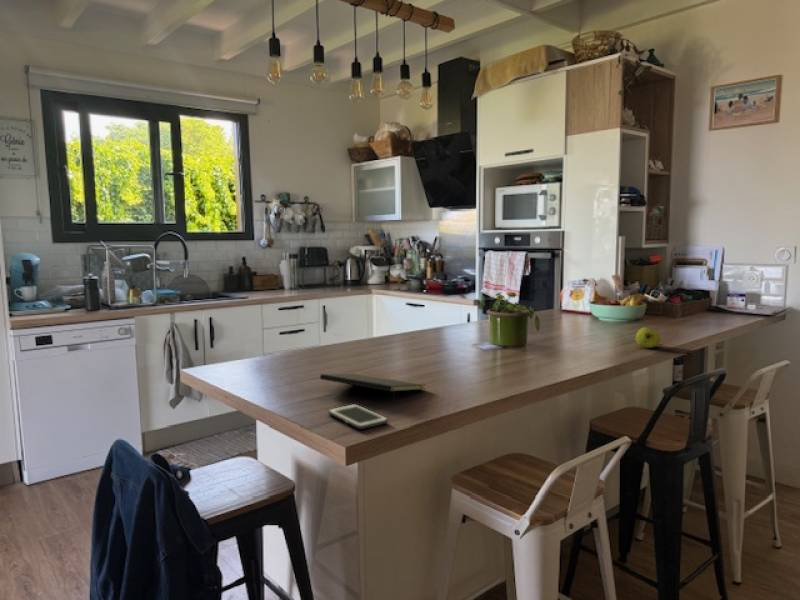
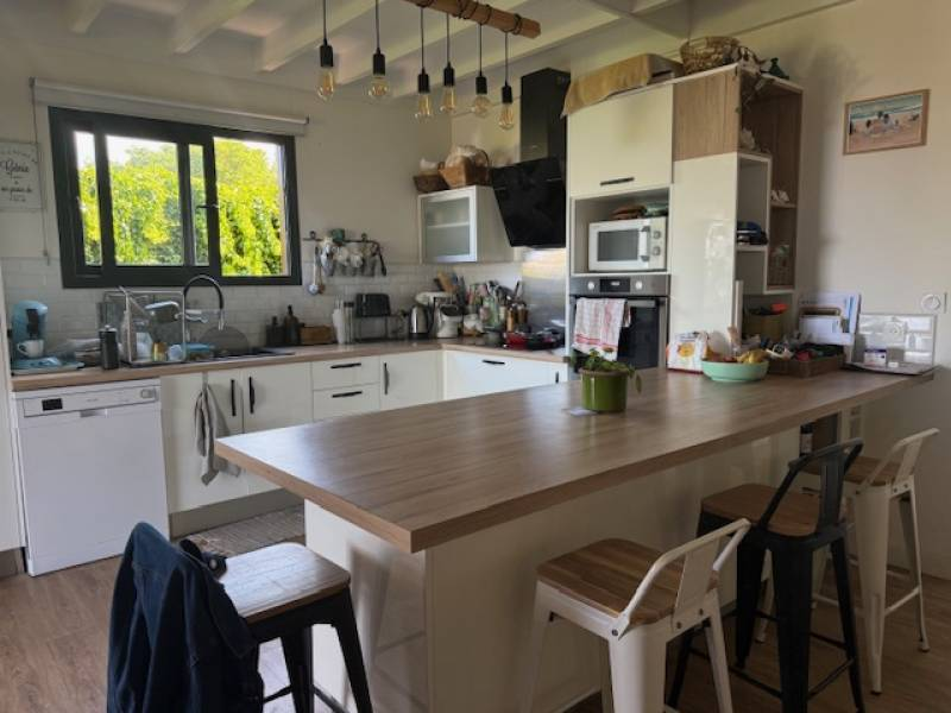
- fruit (649, 337)
- notepad (373, 381)
- cell phone (357, 416)
